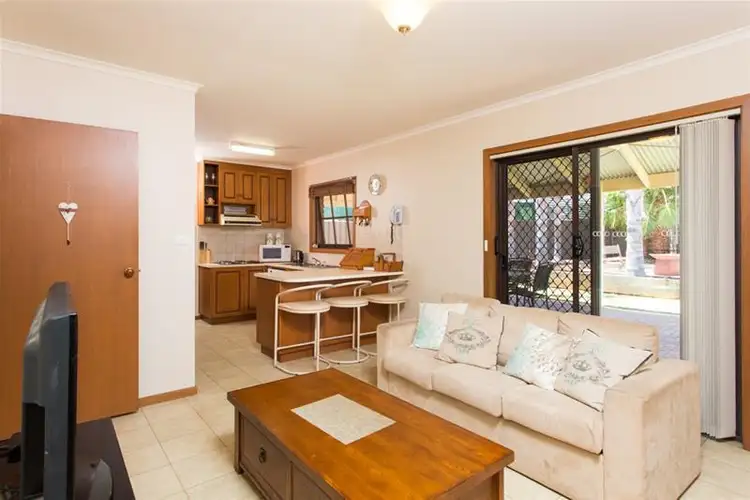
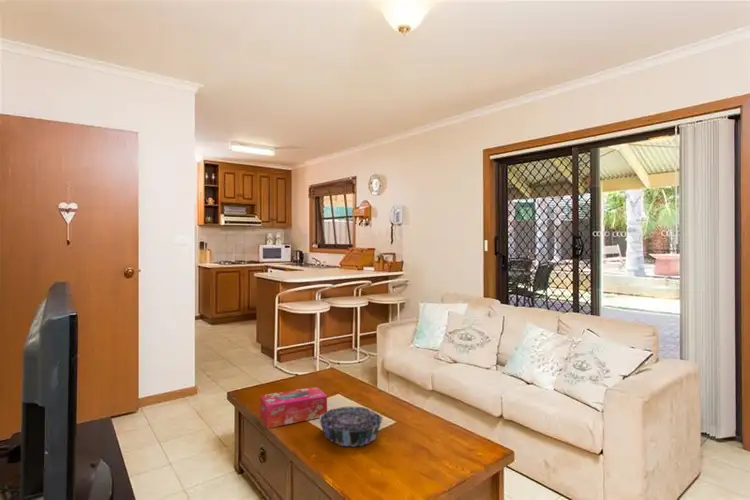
+ decorative bowl (351, 426)
+ tissue box (293, 405)
